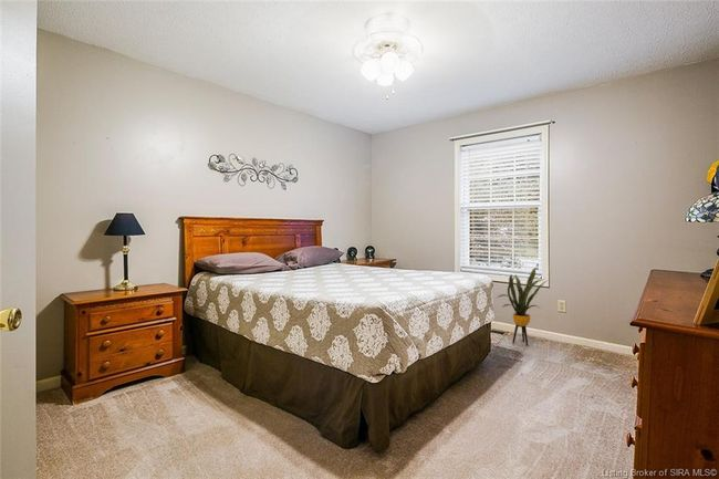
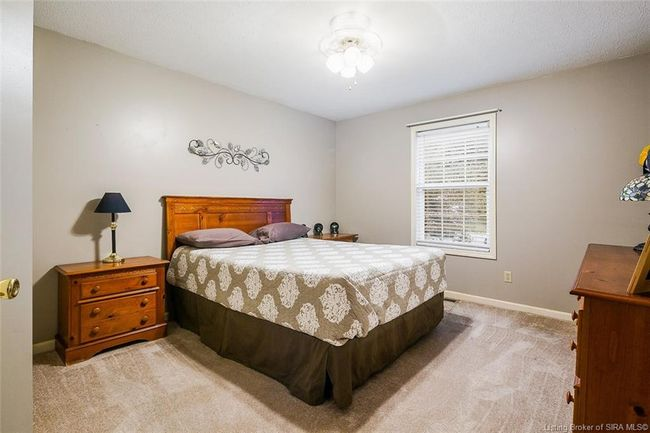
- house plant (525, 306)
